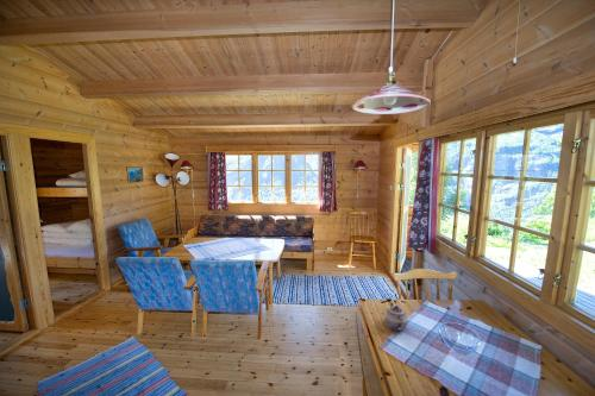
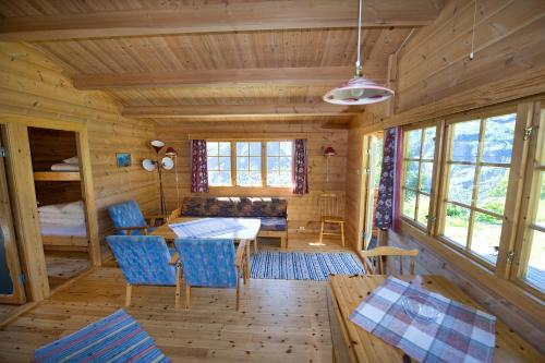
- teapot (395, 316)
